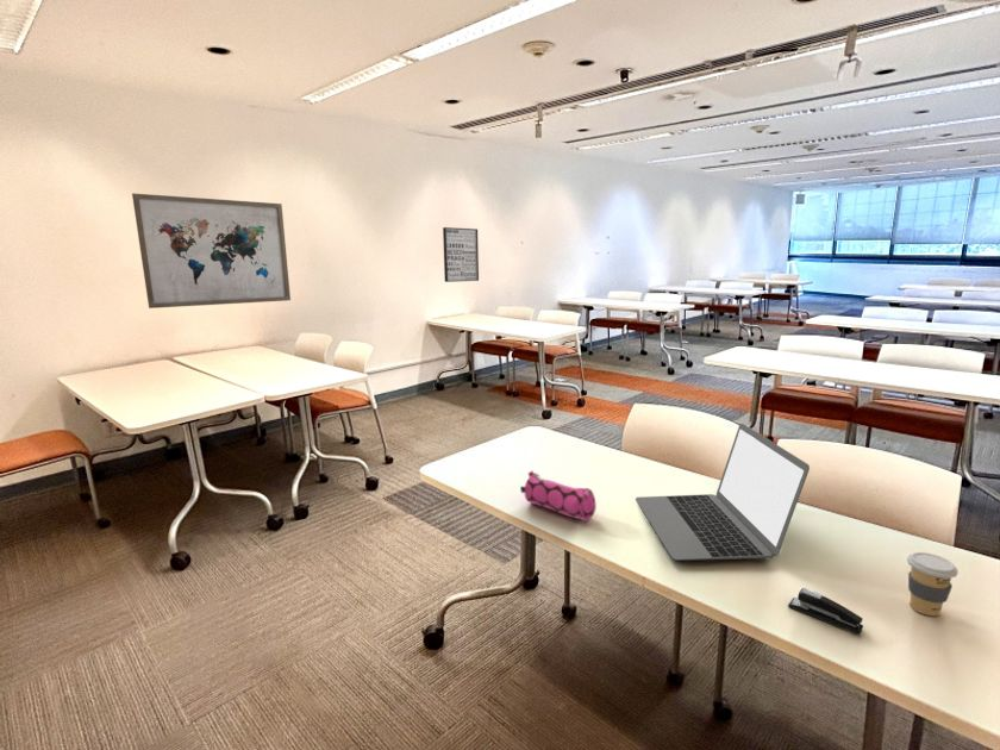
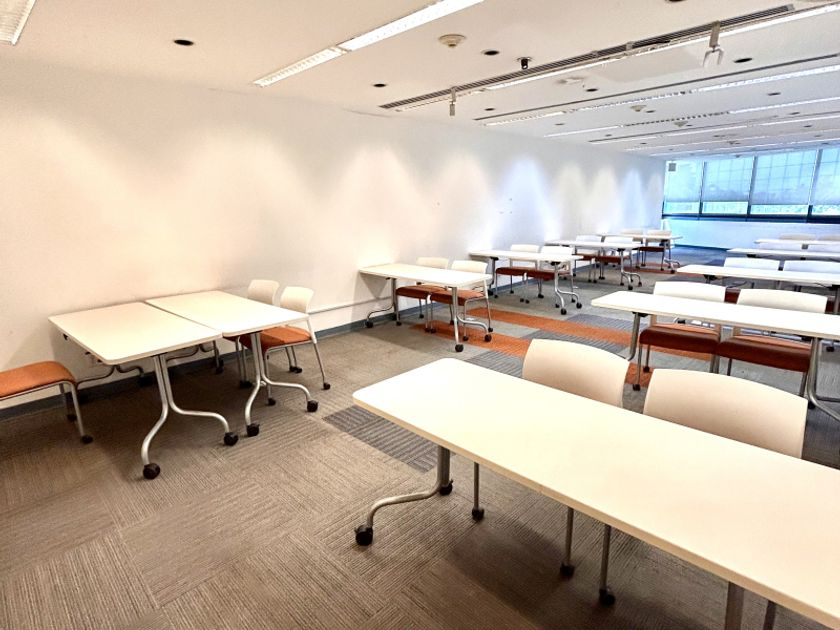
- coffee cup (929, 585)
- laptop (718, 487)
- pencil case (558, 494)
- wall art (219, 252)
- stapler (825, 607)
- wall art (461, 255)
